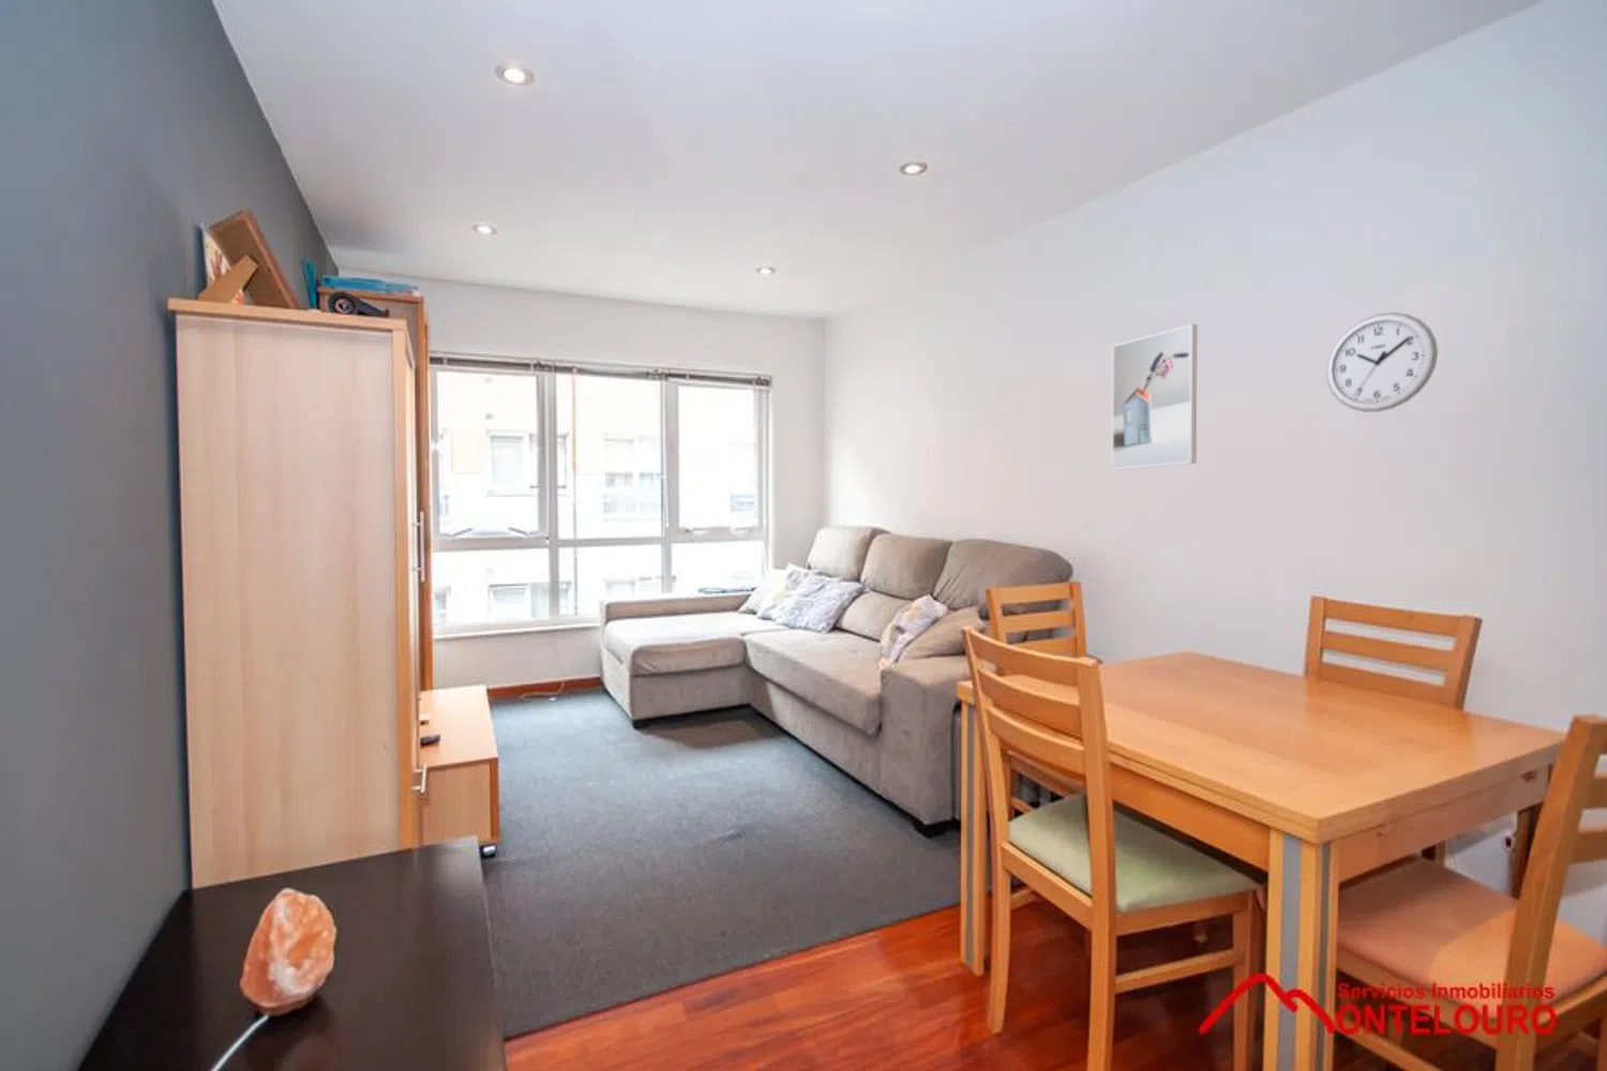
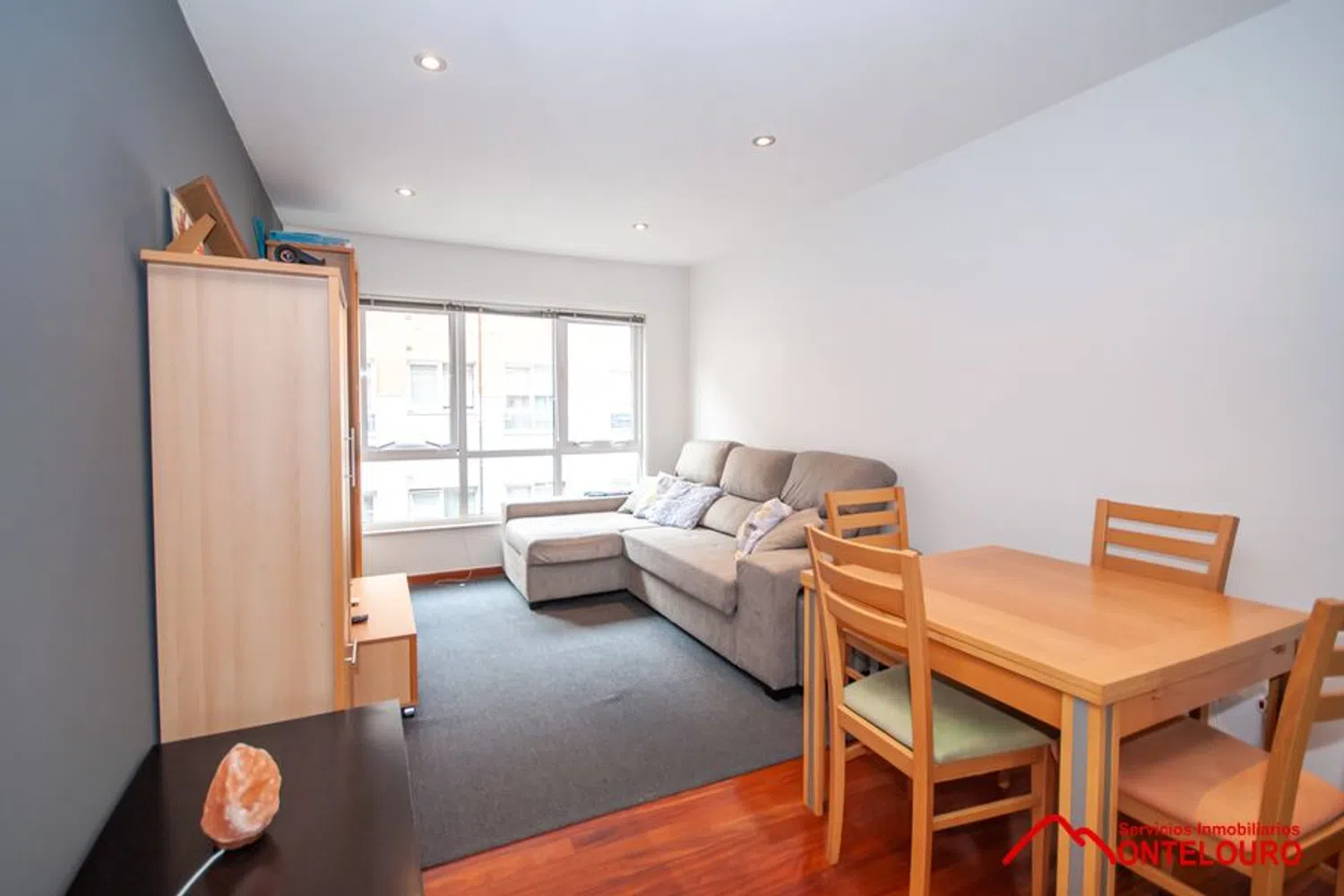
- wall clock (1376, 362)
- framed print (1151, 400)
